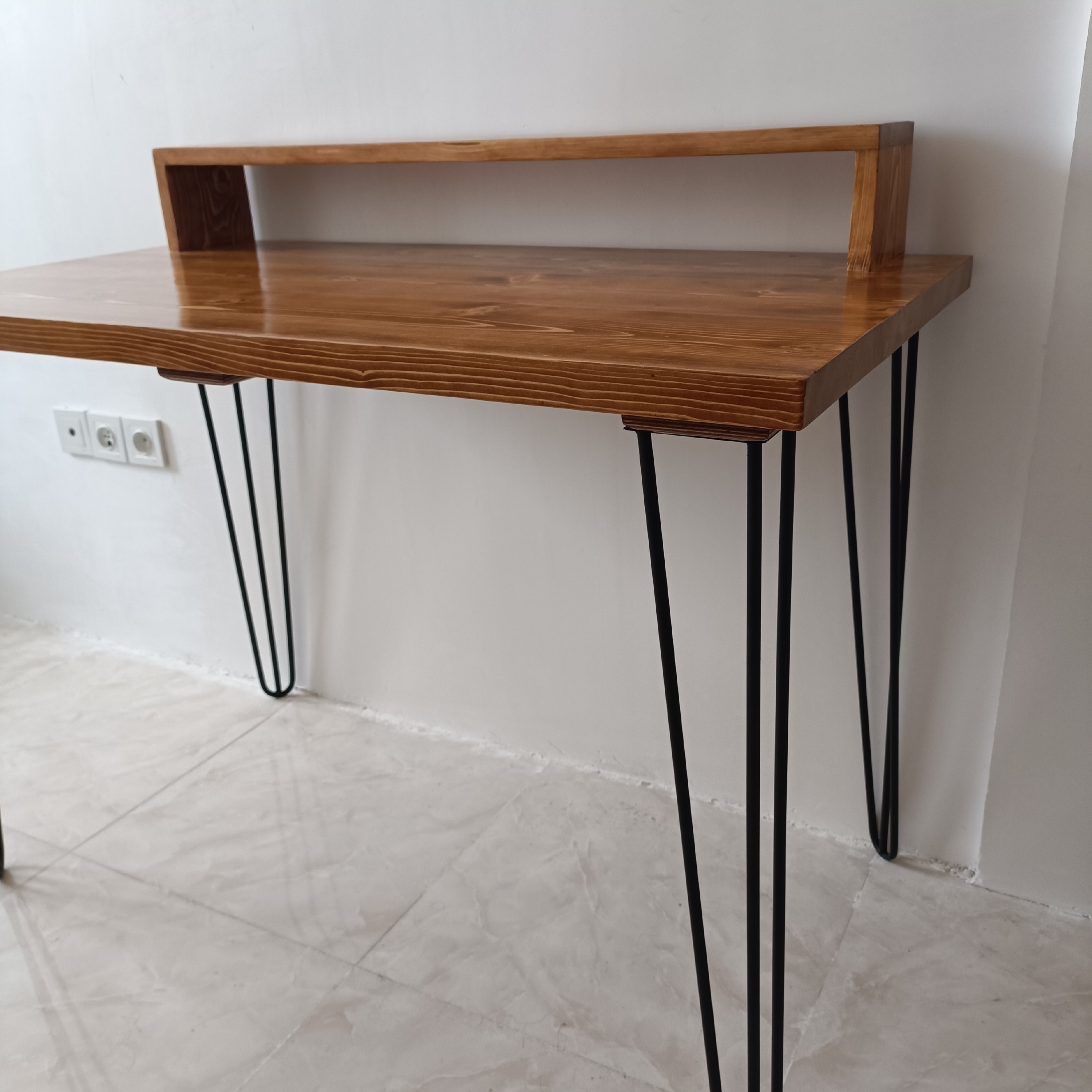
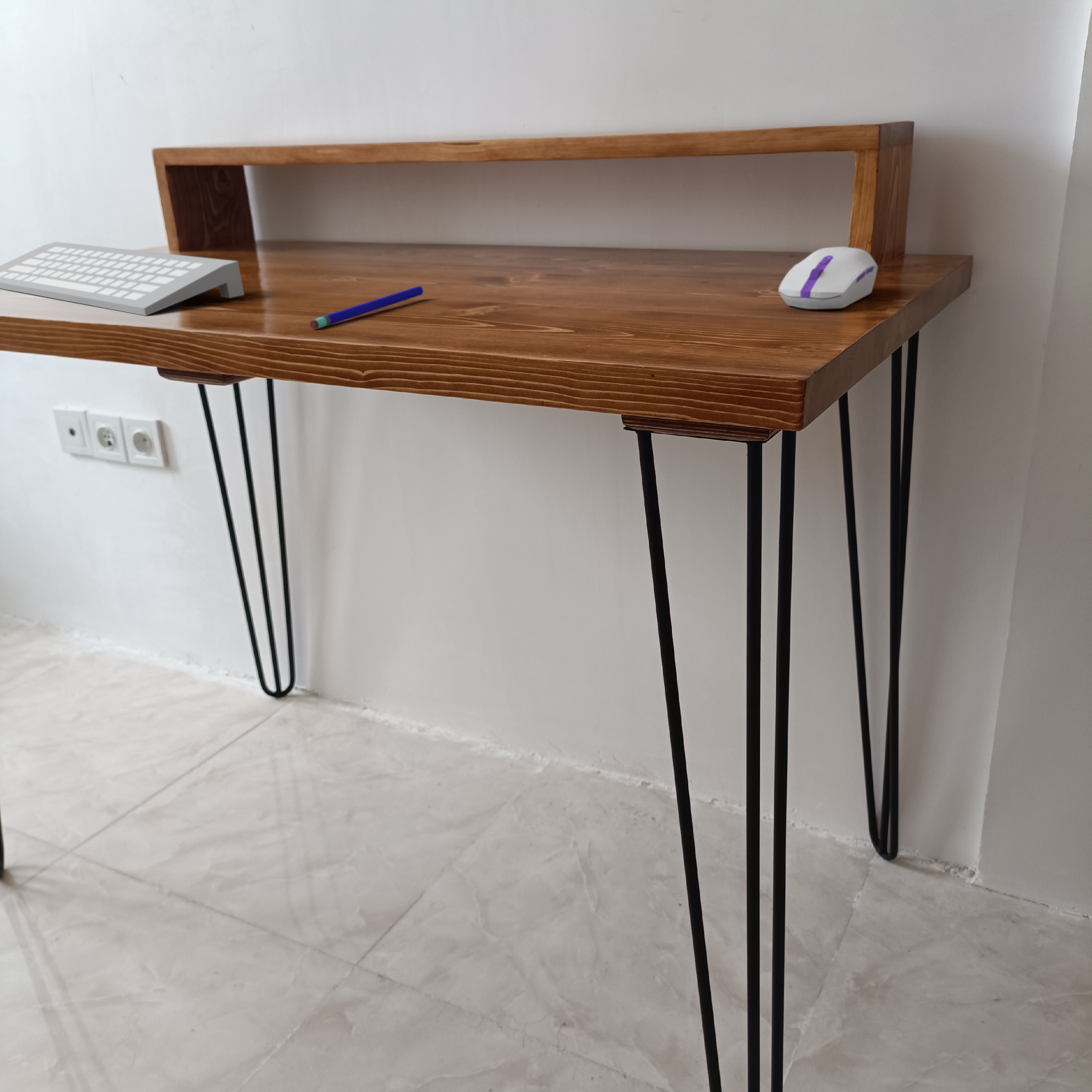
+ computer mouse (832, 274)
+ computer keyboard (95, 273)
+ pen (369, 306)
